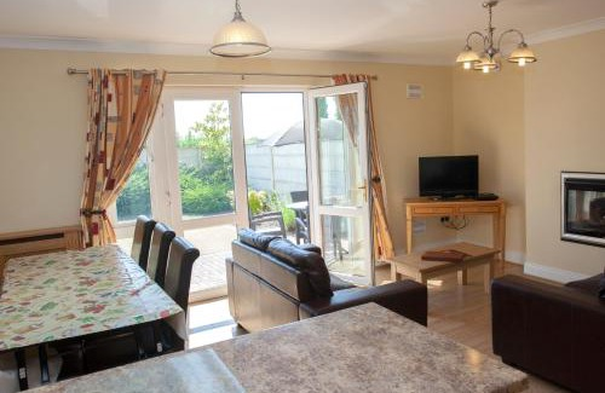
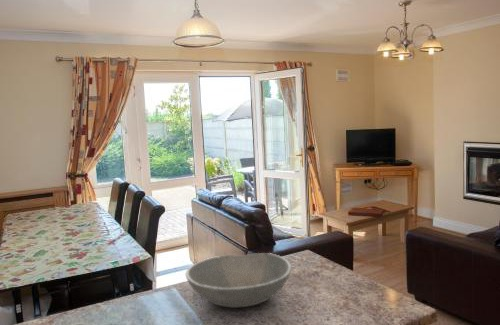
+ bowl (239, 283)
